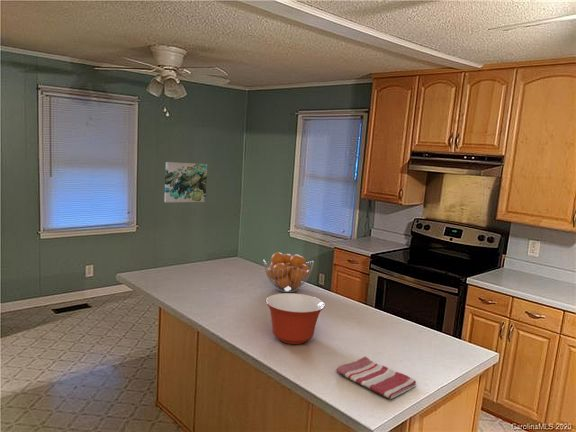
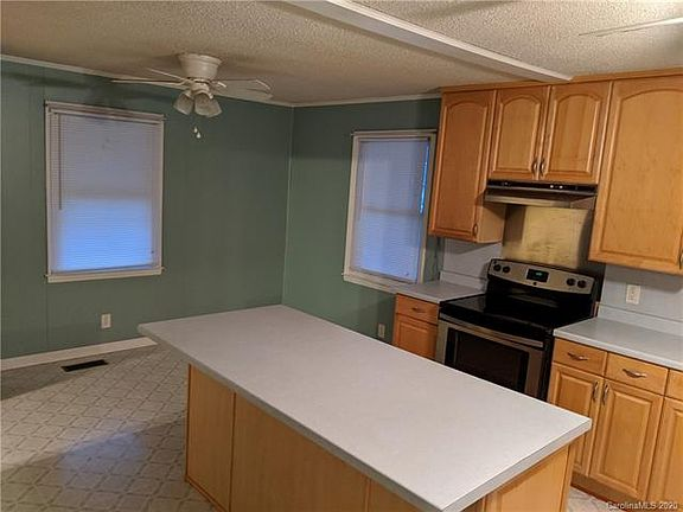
- wall art (186, 182)
- fruit basket (287, 271)
- mixing bowl (293, 320)
- dish towel (375, 376)
